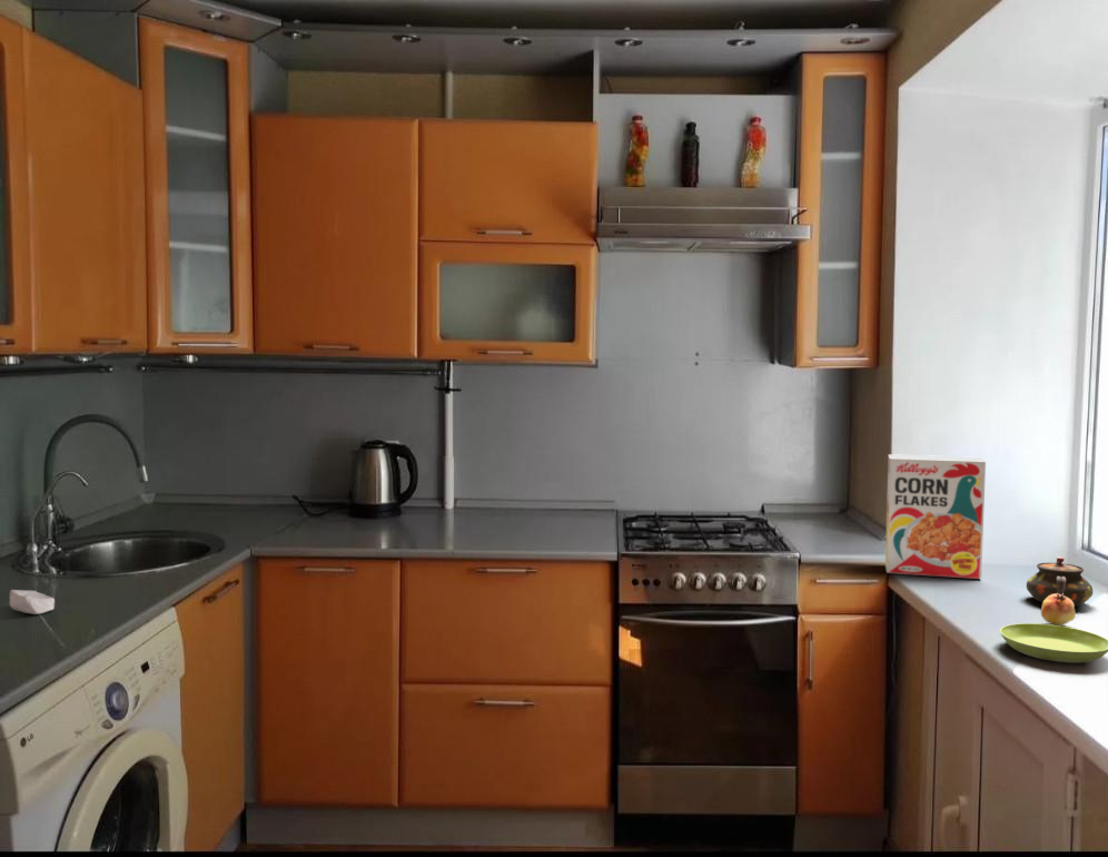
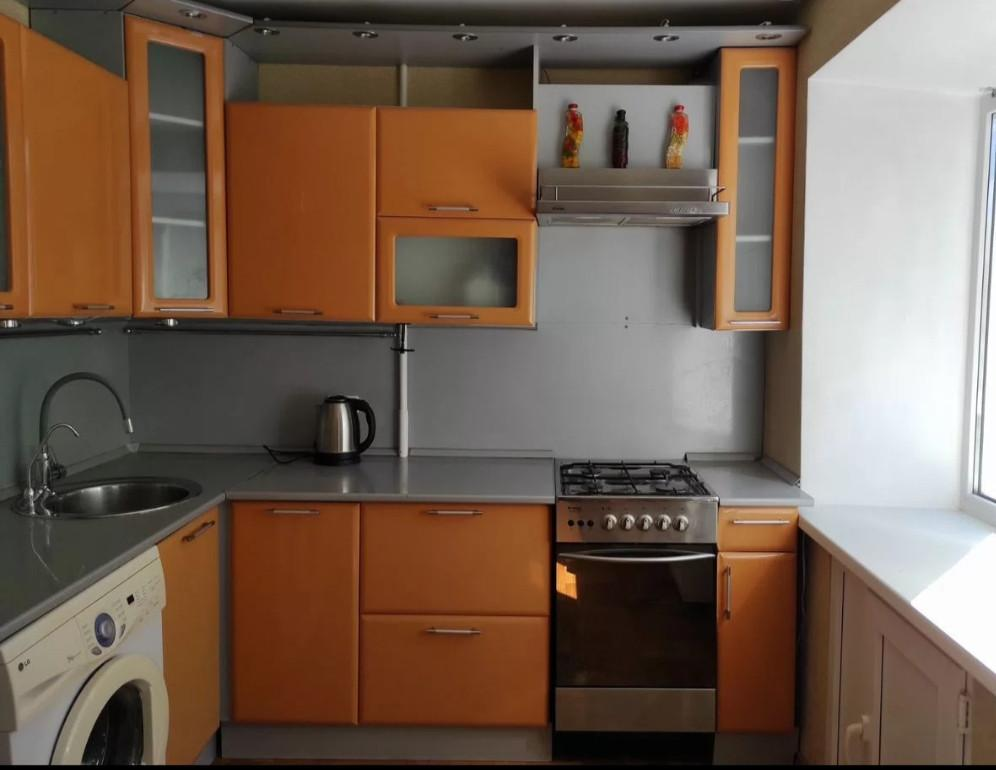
- saucer (1053, 643)
- cereal box (933, 514)
- teapot (1059, 579)
- soap bar (31, 600)
- fruit (1058, 608)
